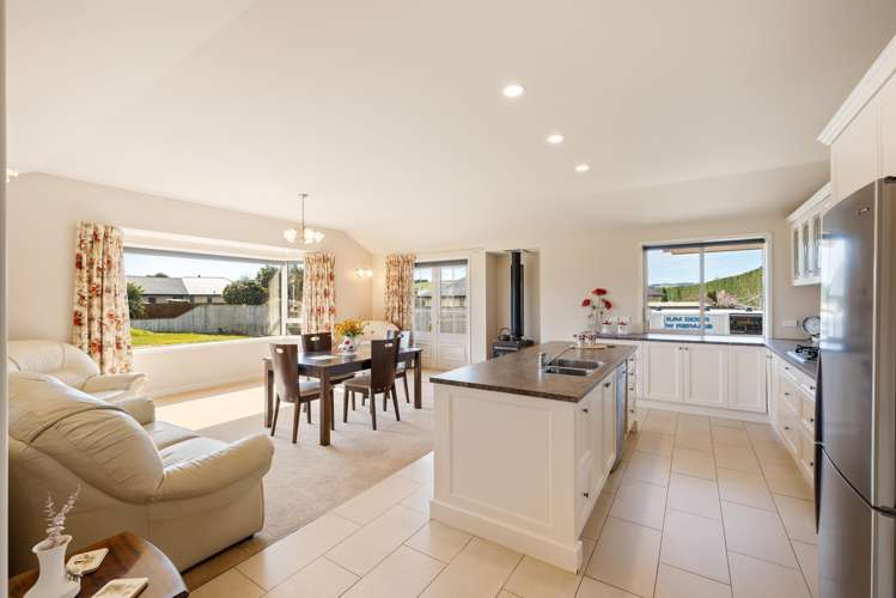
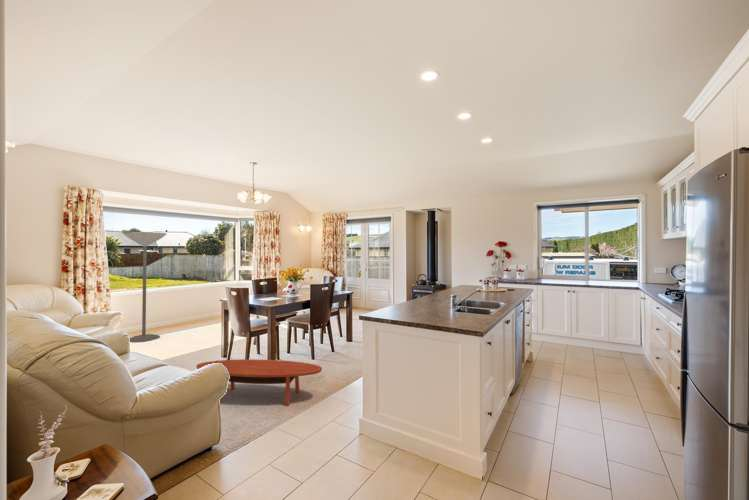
+ coffee table (258, 381)
+ floor lamp (144, 285)
